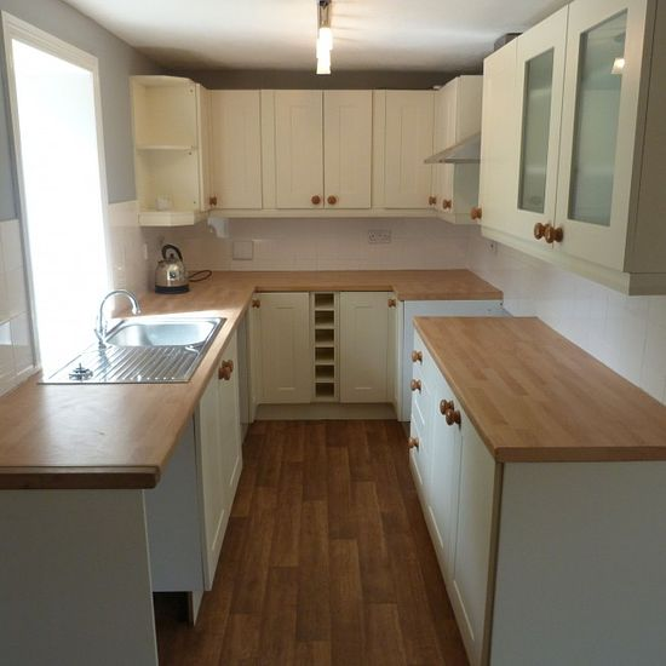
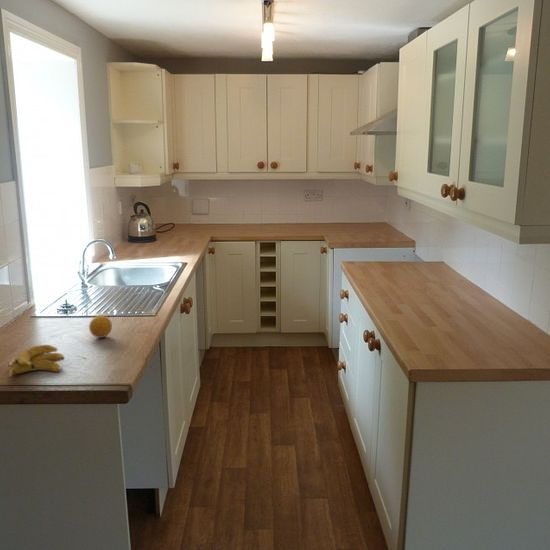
+ banana (36, 361)
+ fruit (100, 326)
